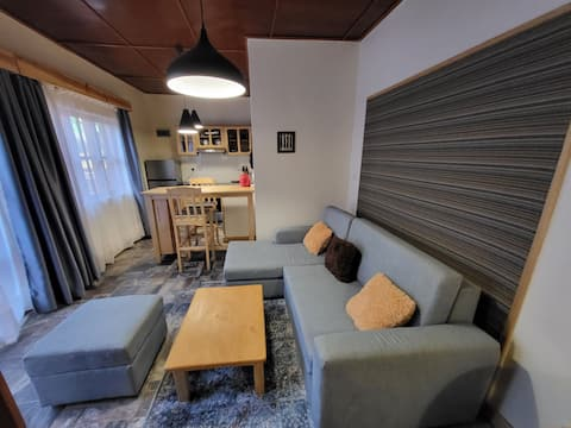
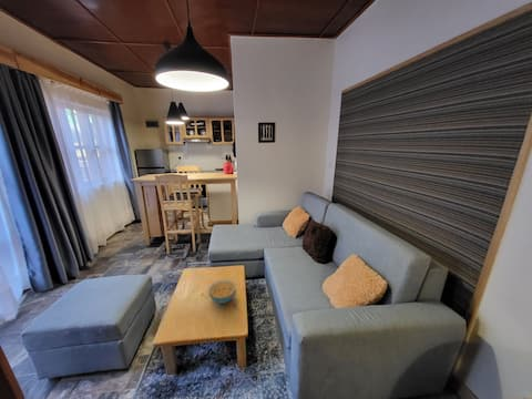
+ cereal bowl (223, 294)
